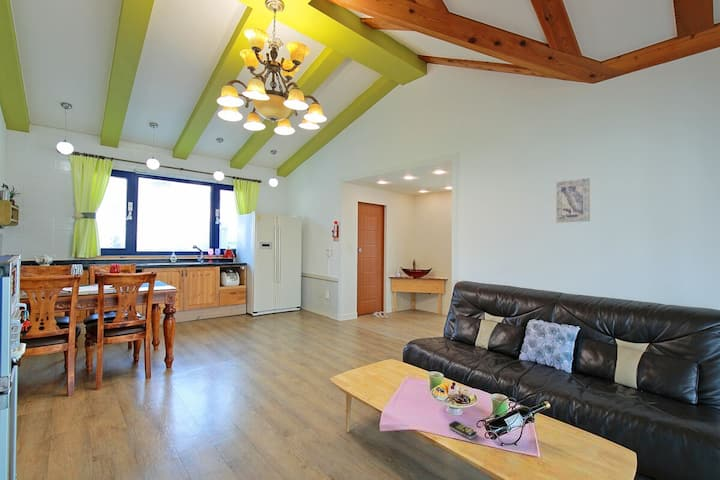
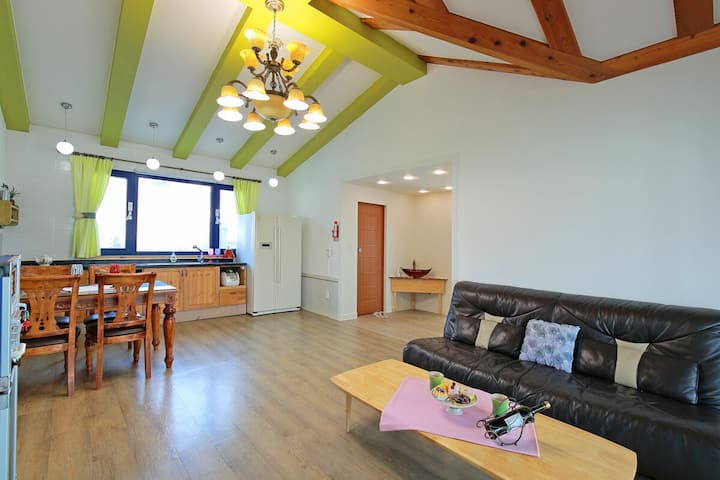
- wall art (572, 201)
- remote control (462, 429)
